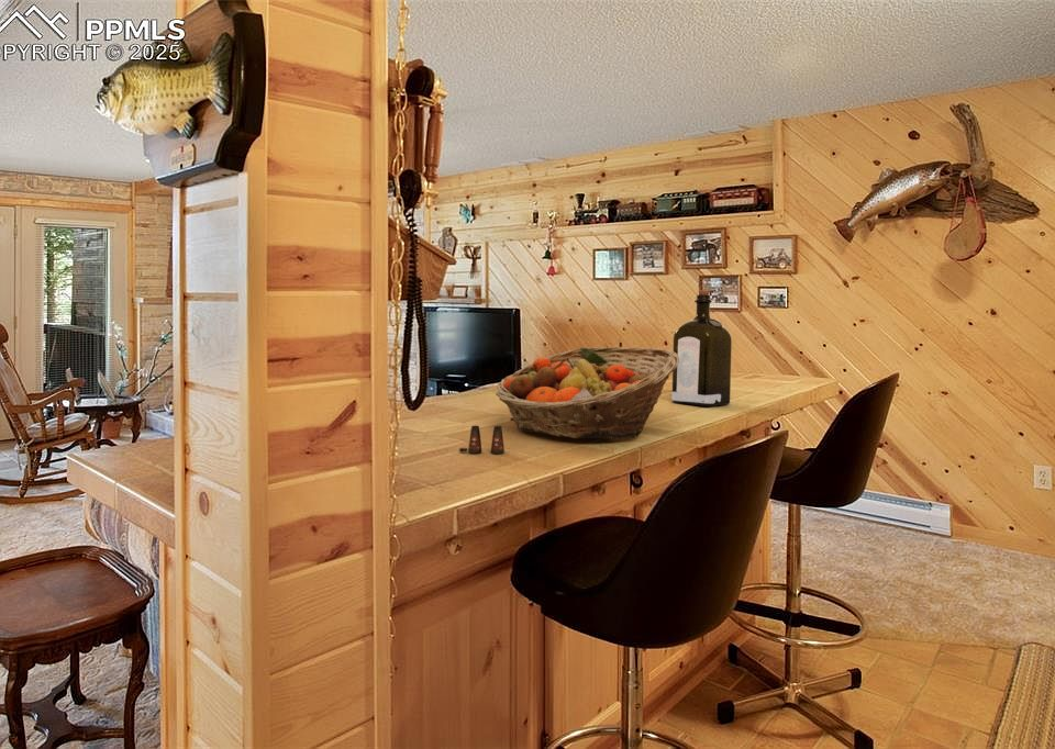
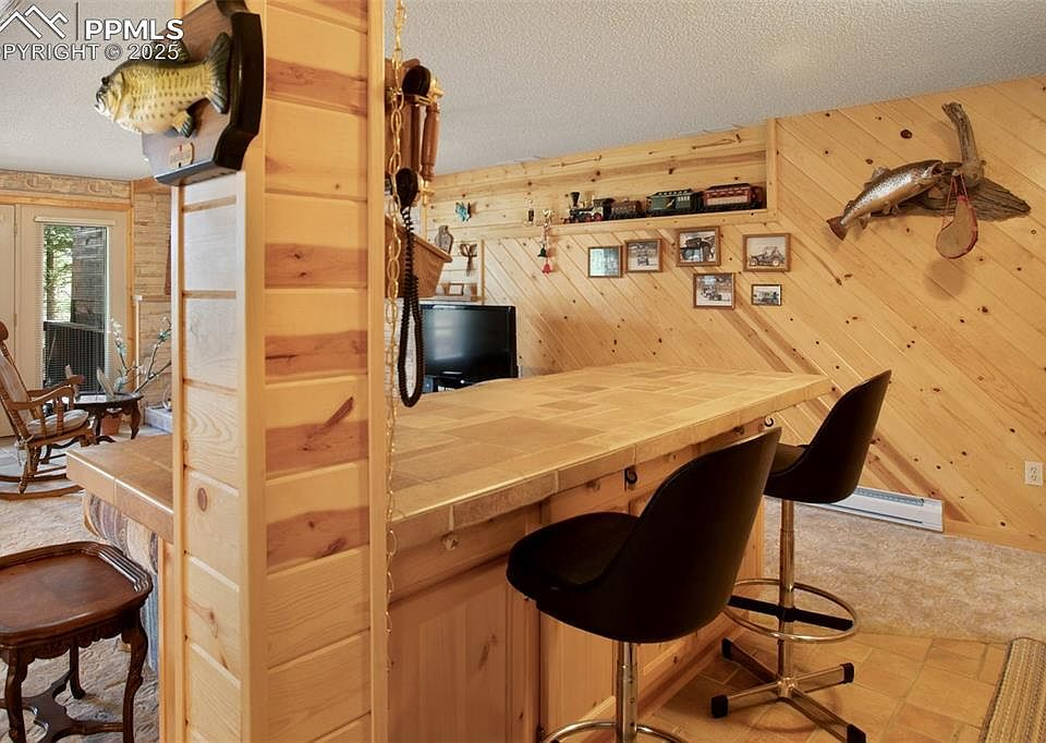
- liquor (701, 347)
- fruit basket (585, 388)
- salt shaker (479, 438)
